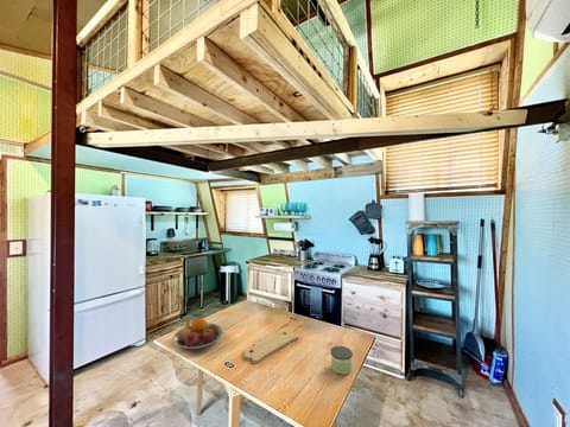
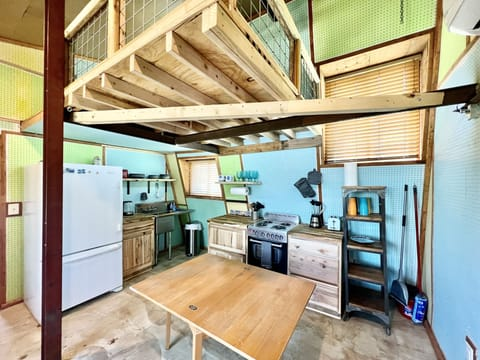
- candle (341, 359)
- cutting board (270, 343)
- fruit bowl (198, 332)
